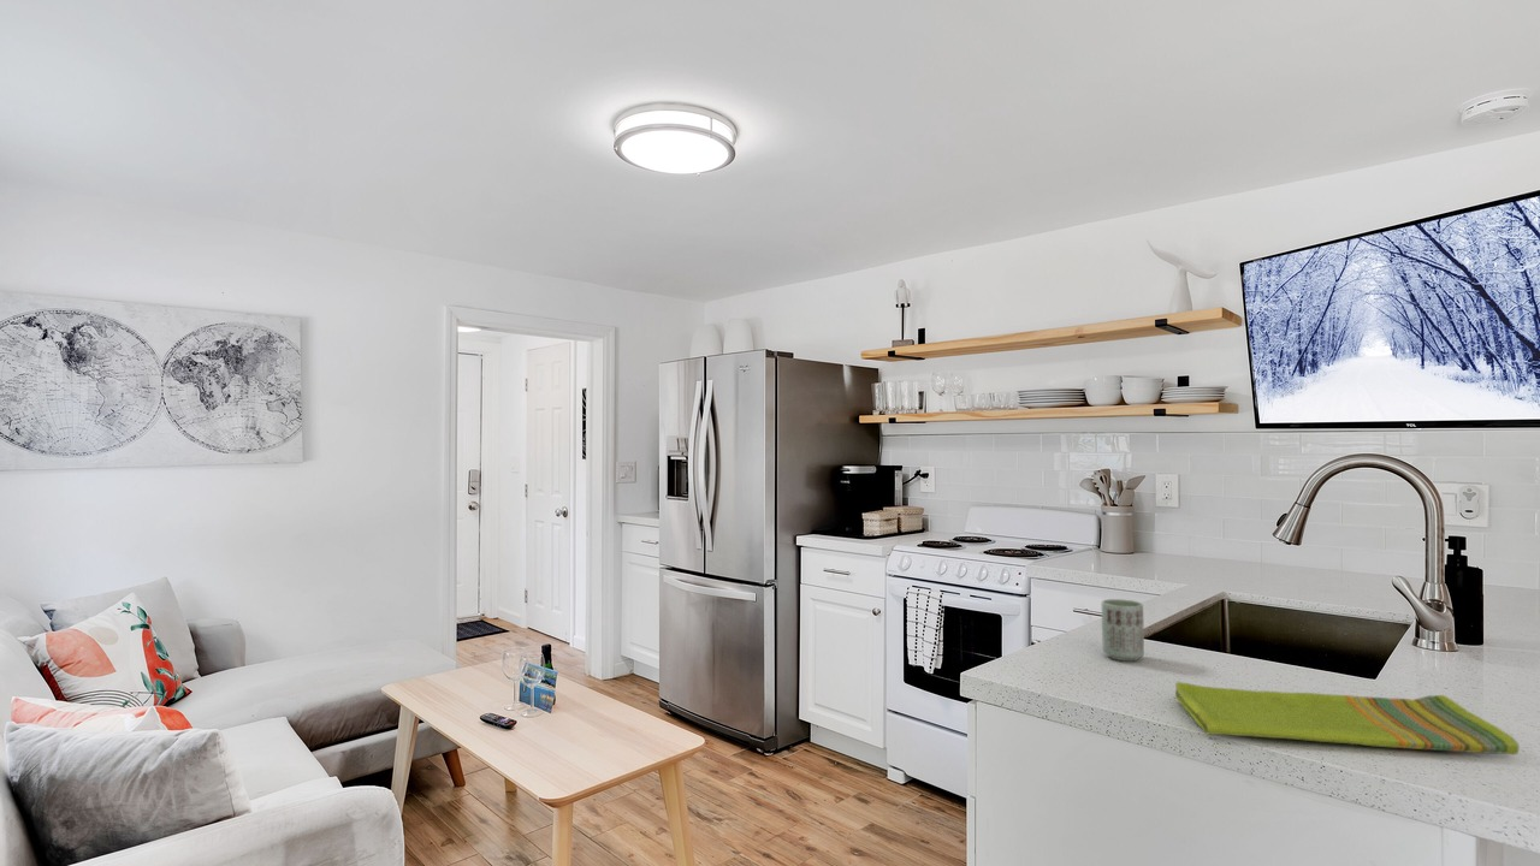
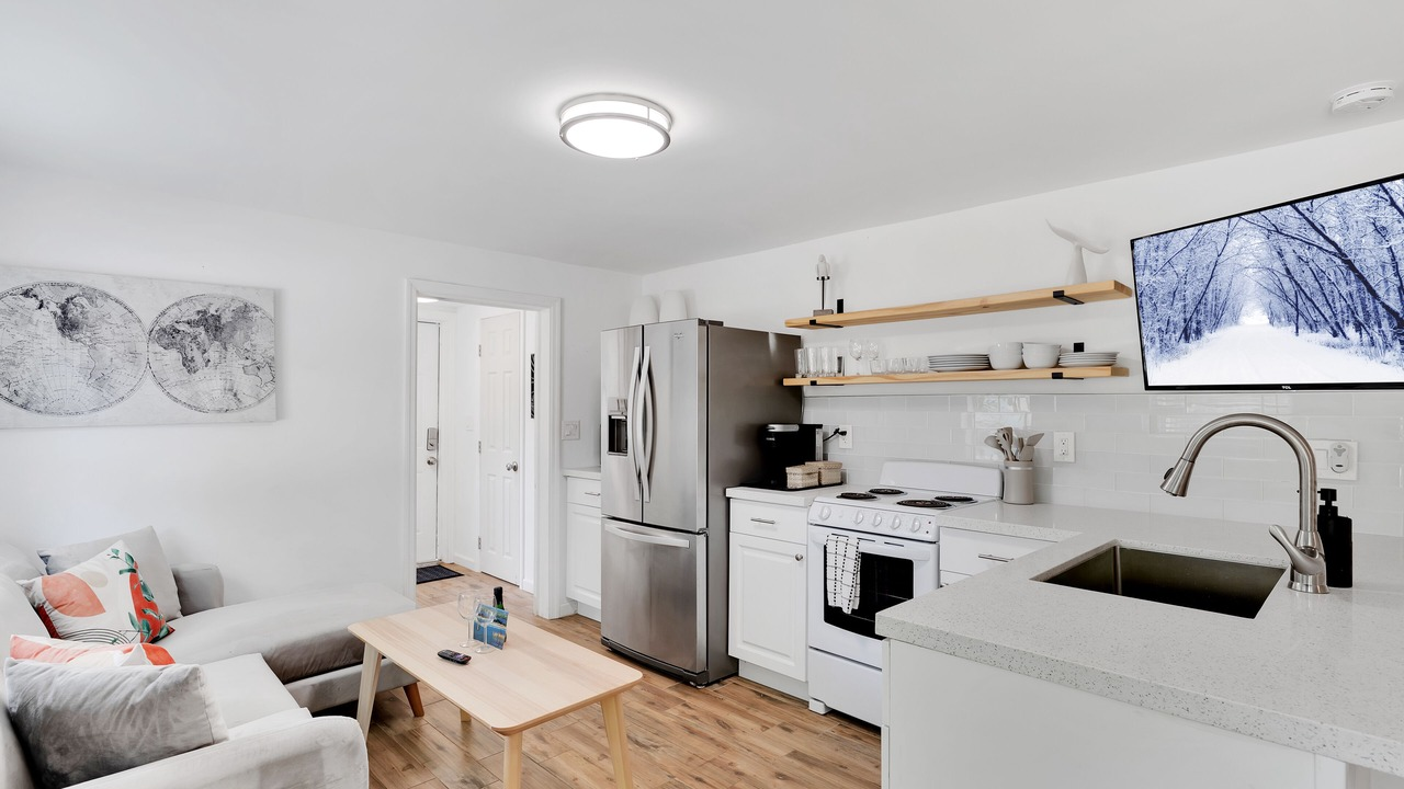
- dish towel (1329, 714)
- cup (1123, 629)
